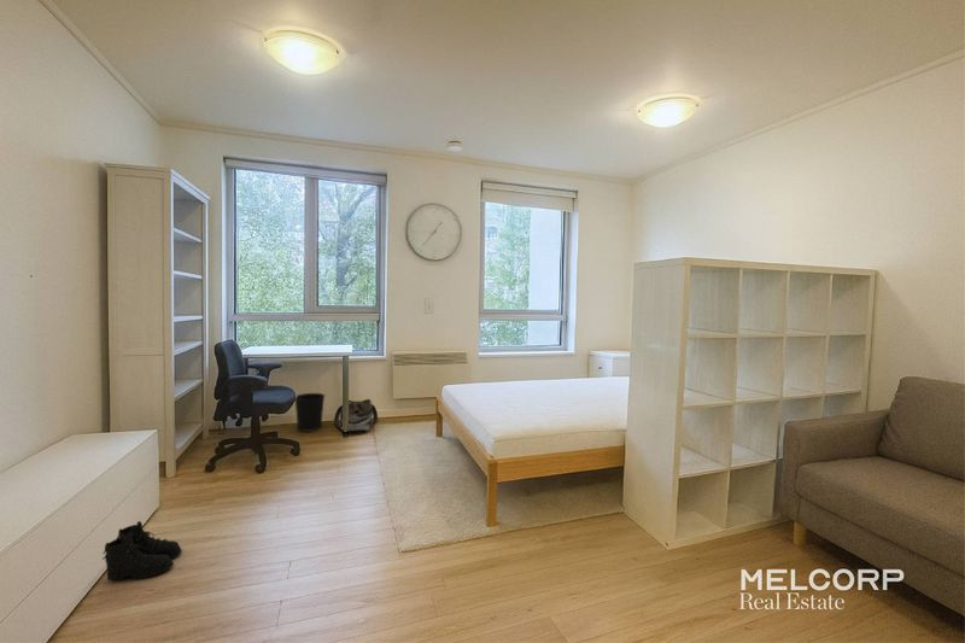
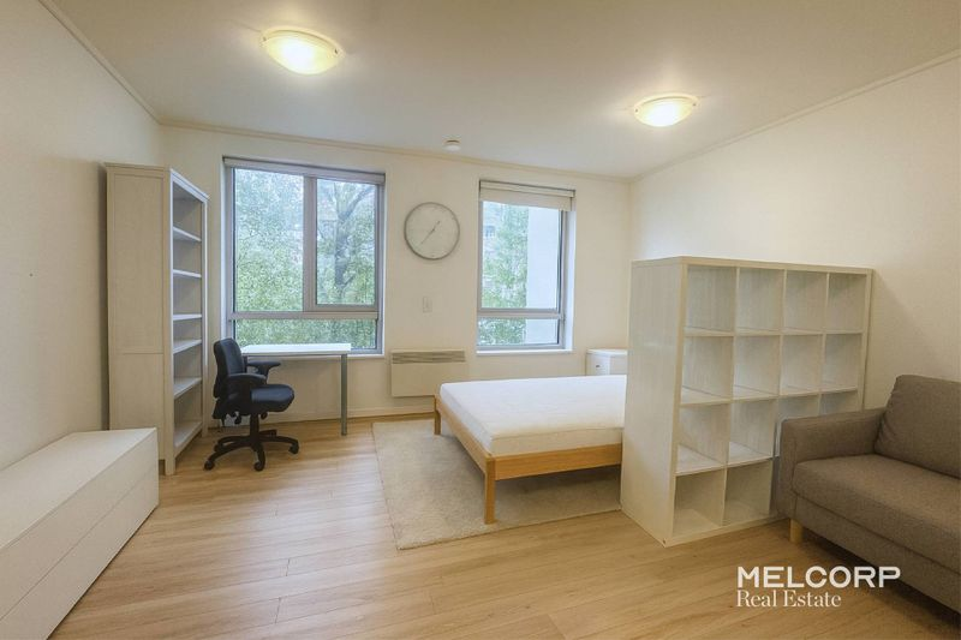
- backpack (356, 413)
- boots (144, 545)
- wastebasket (309, 411)
